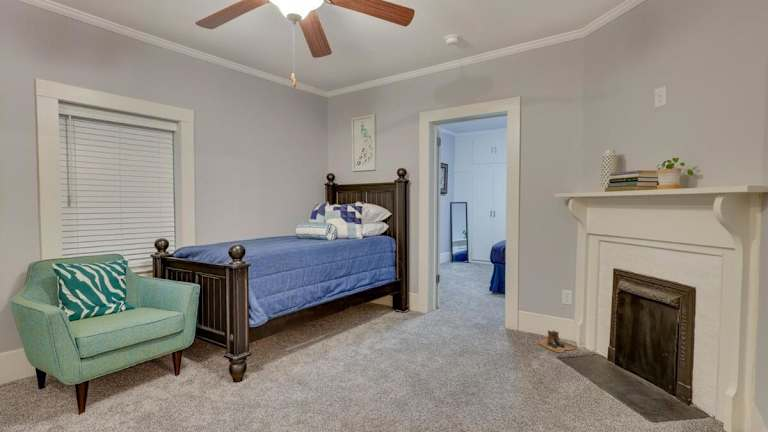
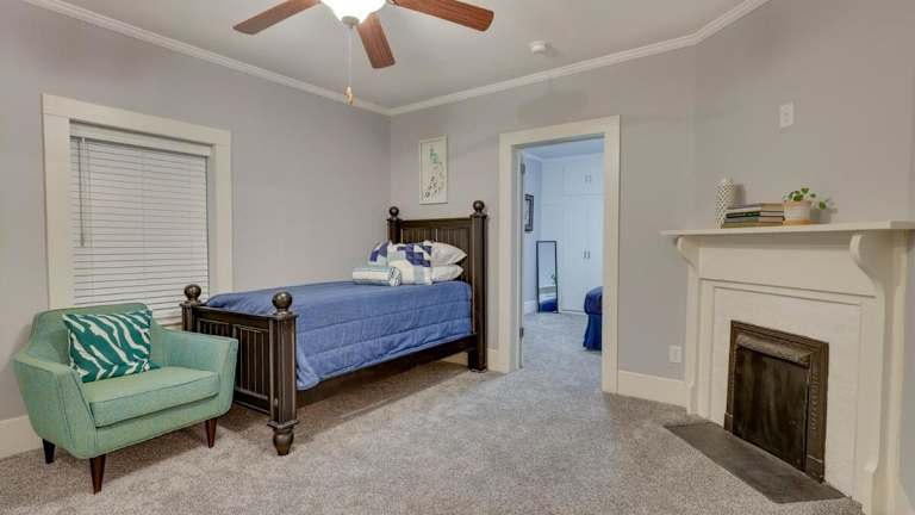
- boots (556, 339)
